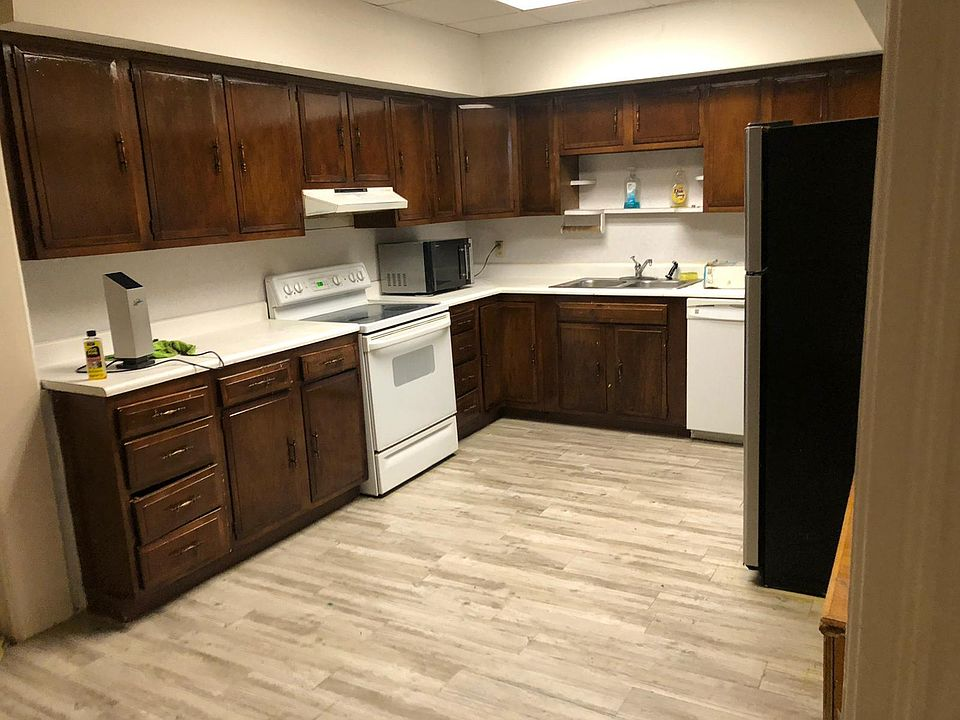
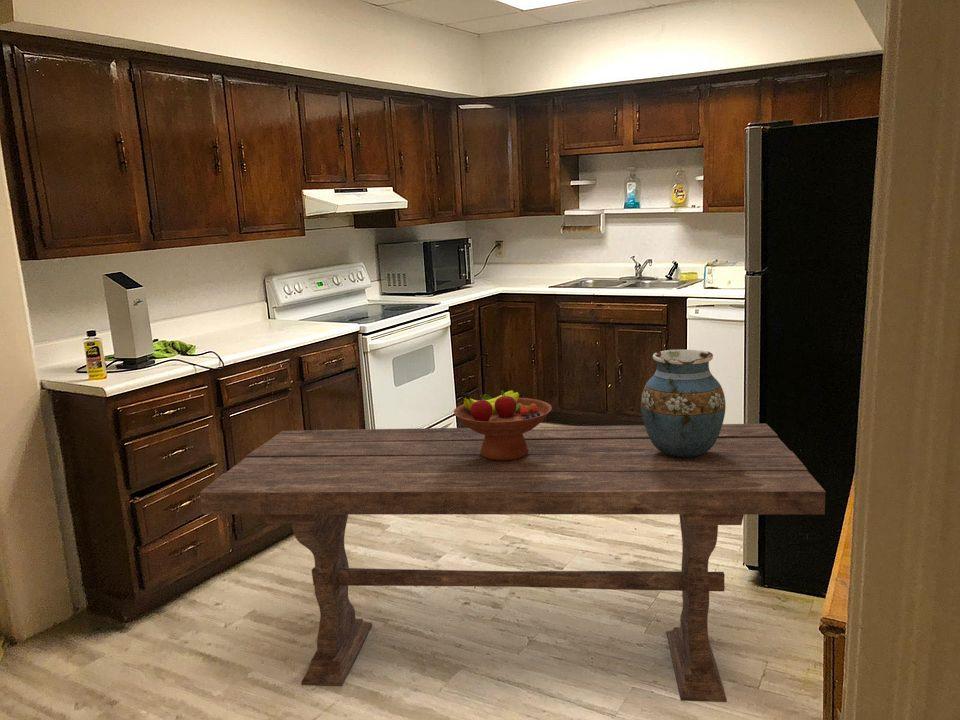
+ fruit bowl (503, 422)
+ dining table (511, 571)
+ vase (682, 403)
